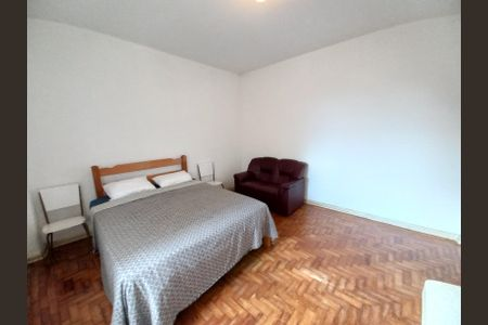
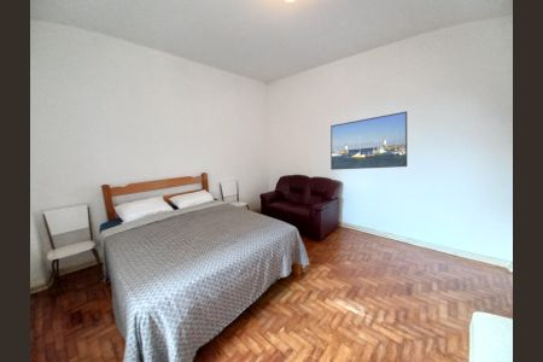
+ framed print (364, 144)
